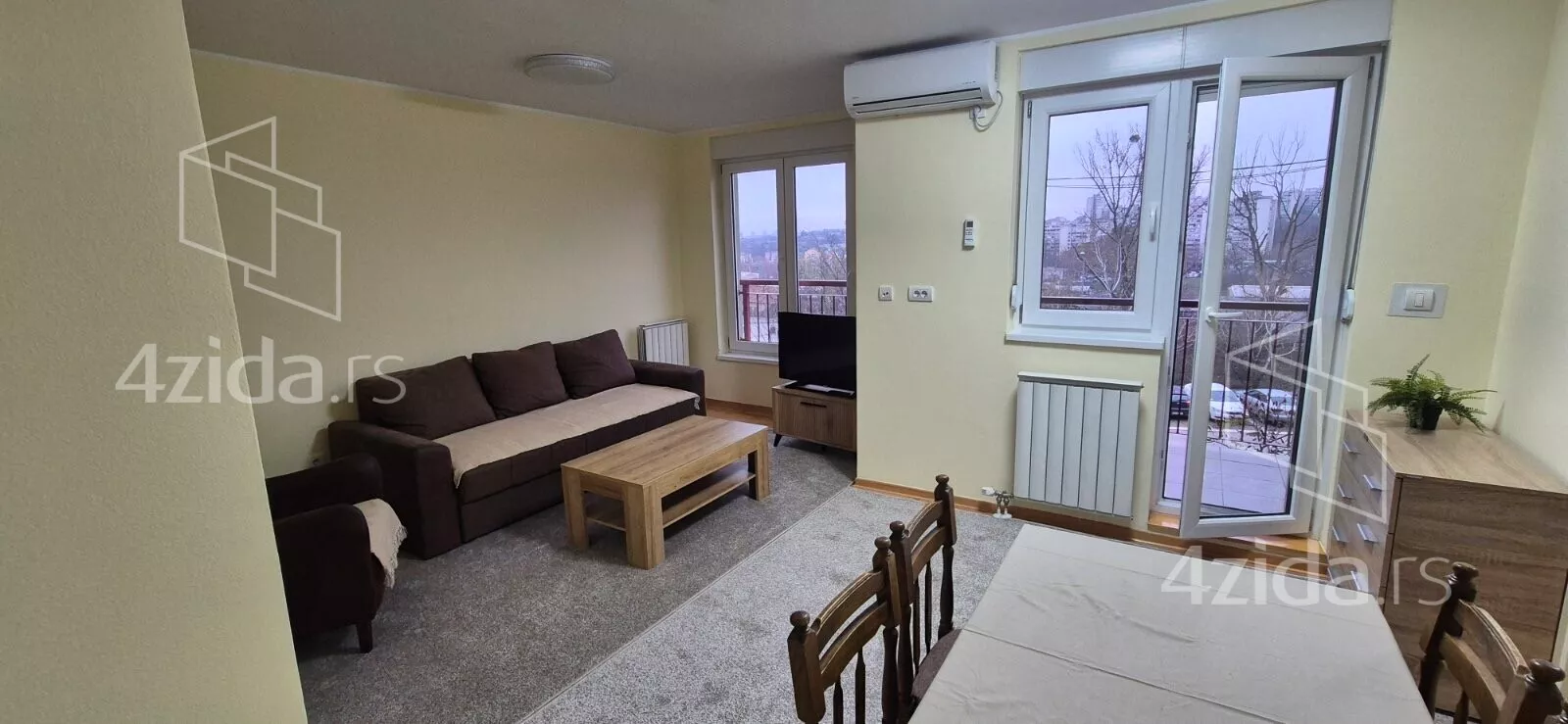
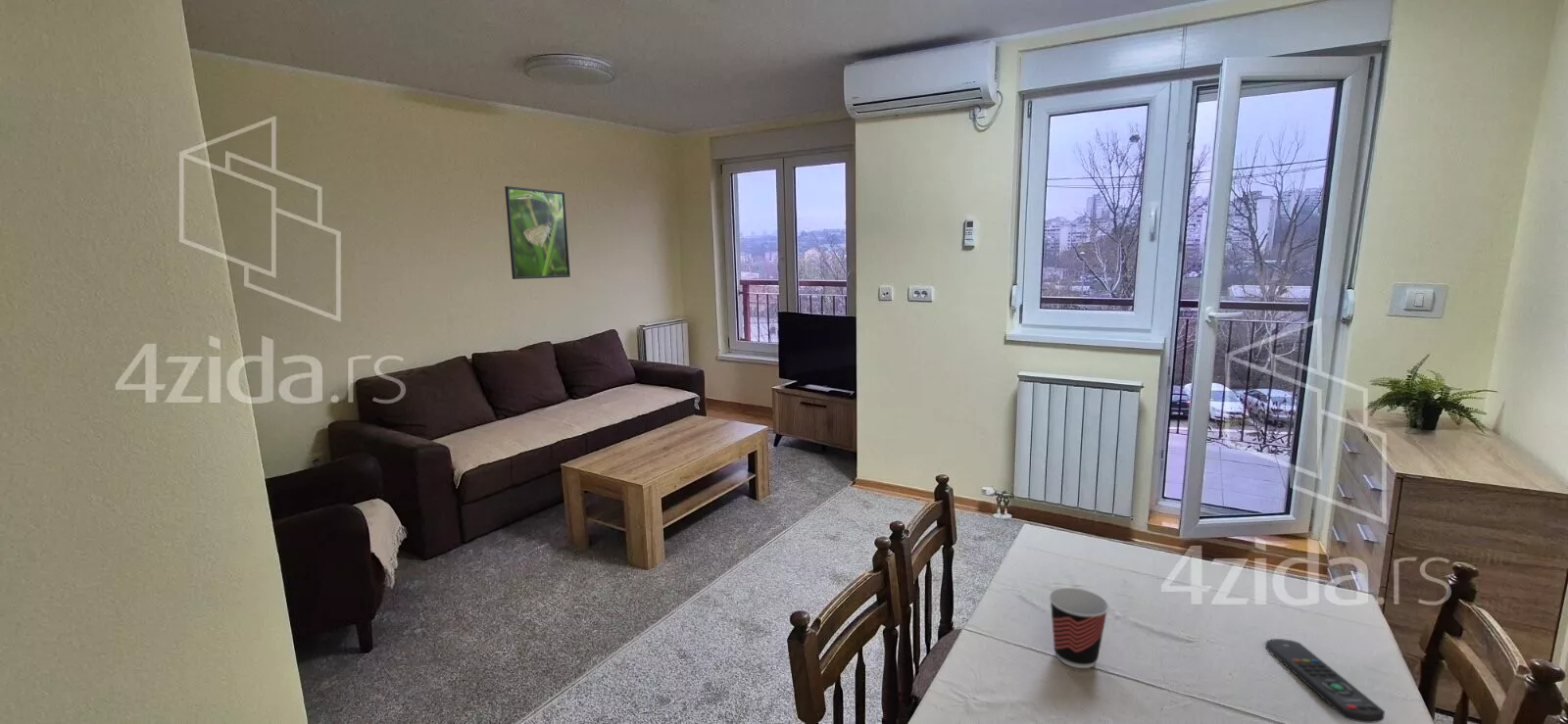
+ cup (1077, 629)
+ remote control (1319, 676)
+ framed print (539, 234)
